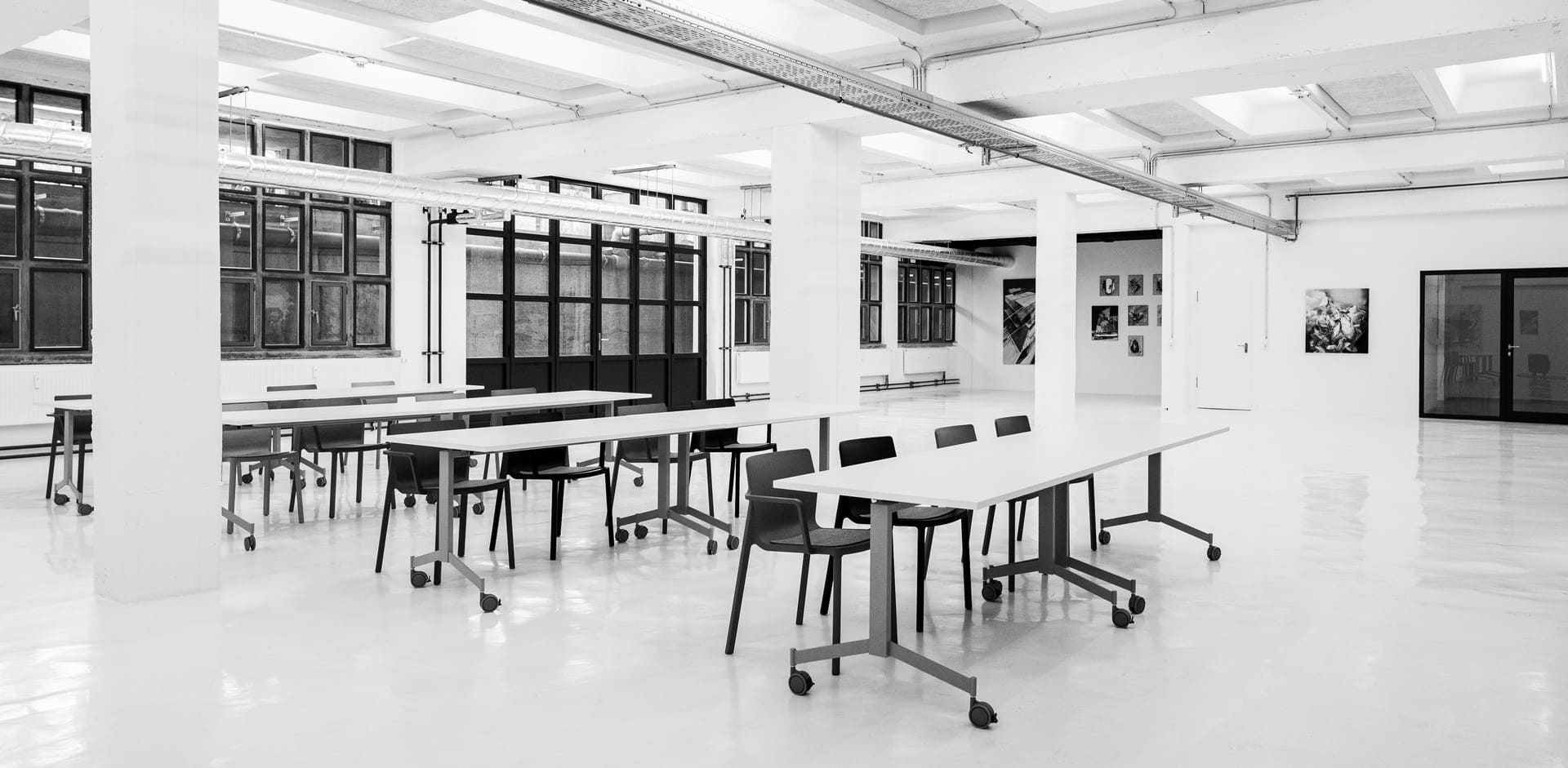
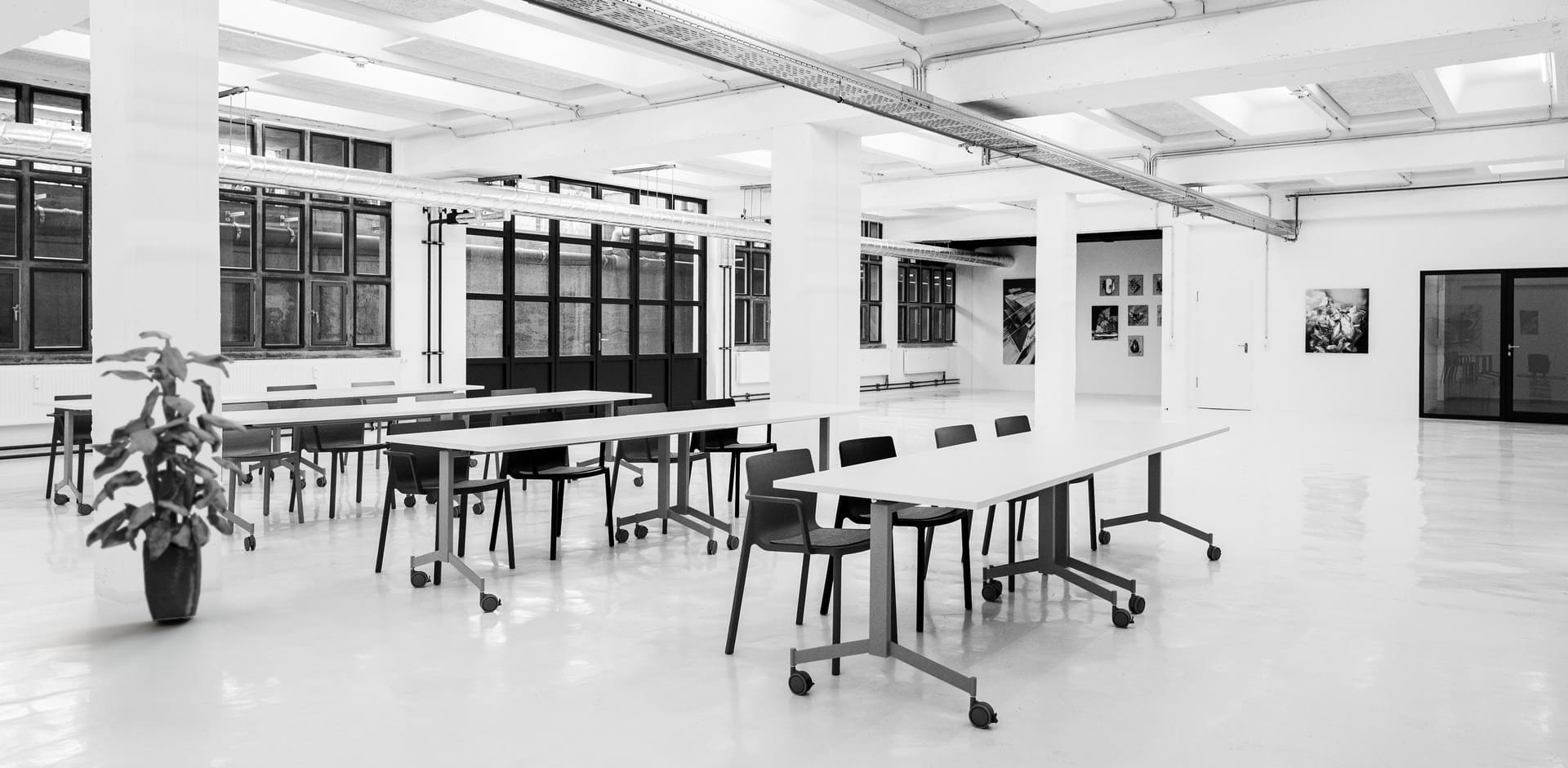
+ indoor plant (163, 475)
